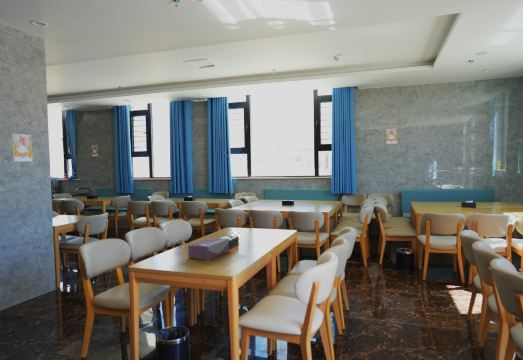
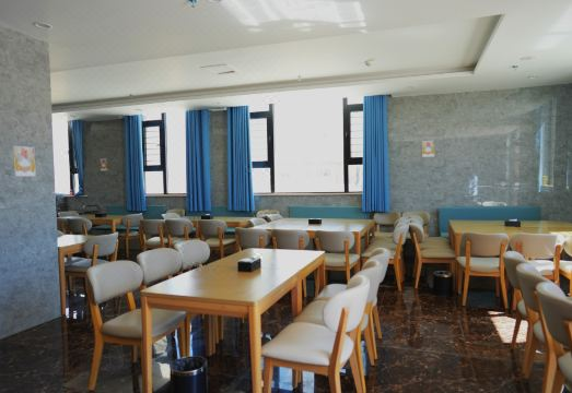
- tissue box (209, 247)
